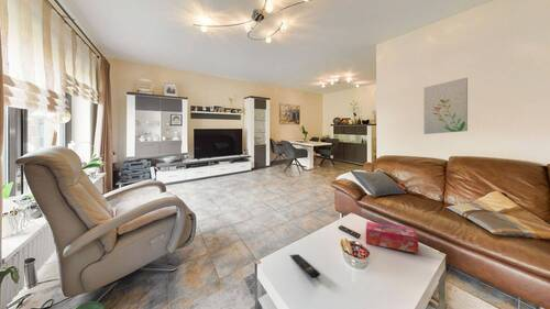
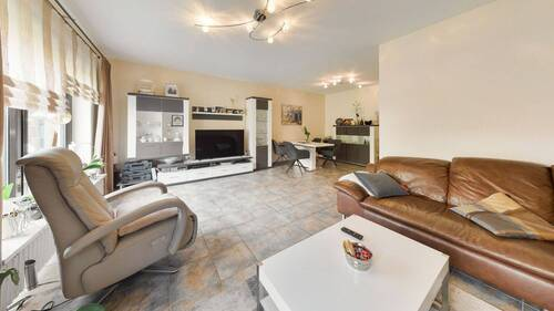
- wall art (443, 108)
- remote control (302, 264)
- tissue box (389, 235)
